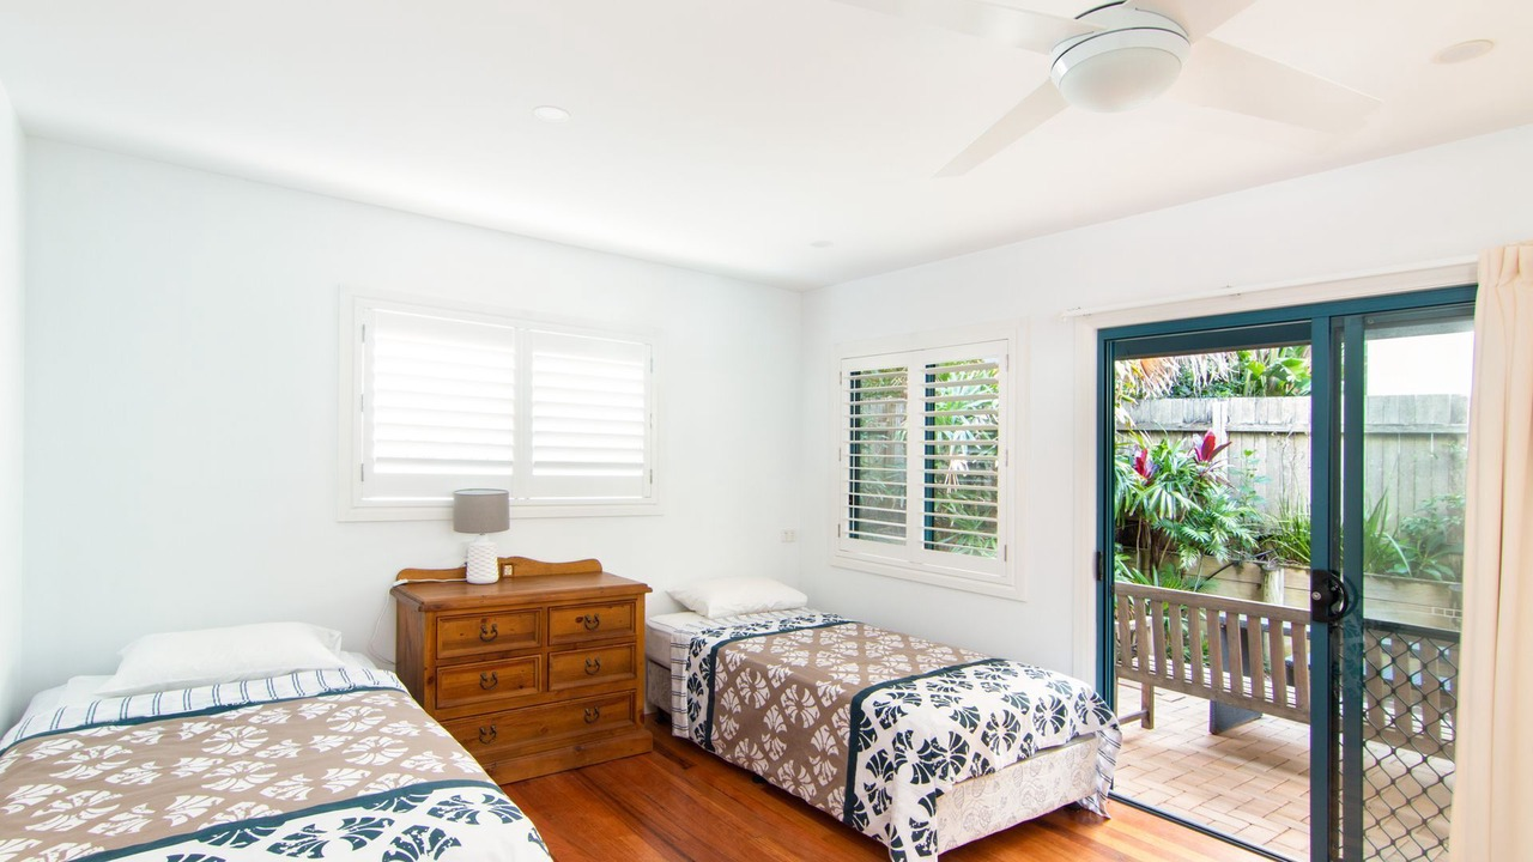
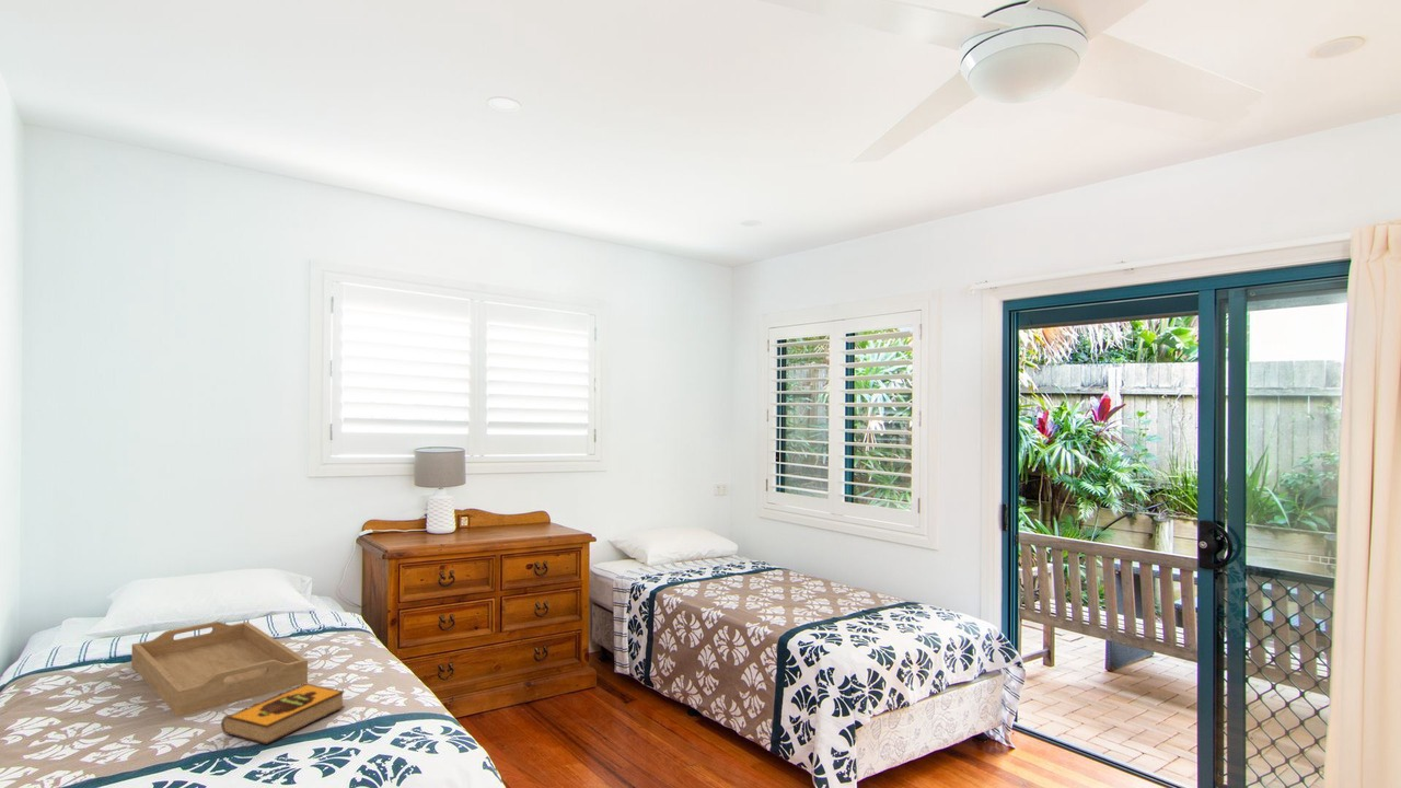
+ serving tray (217, 660)
+ hardback book (285, 710)
